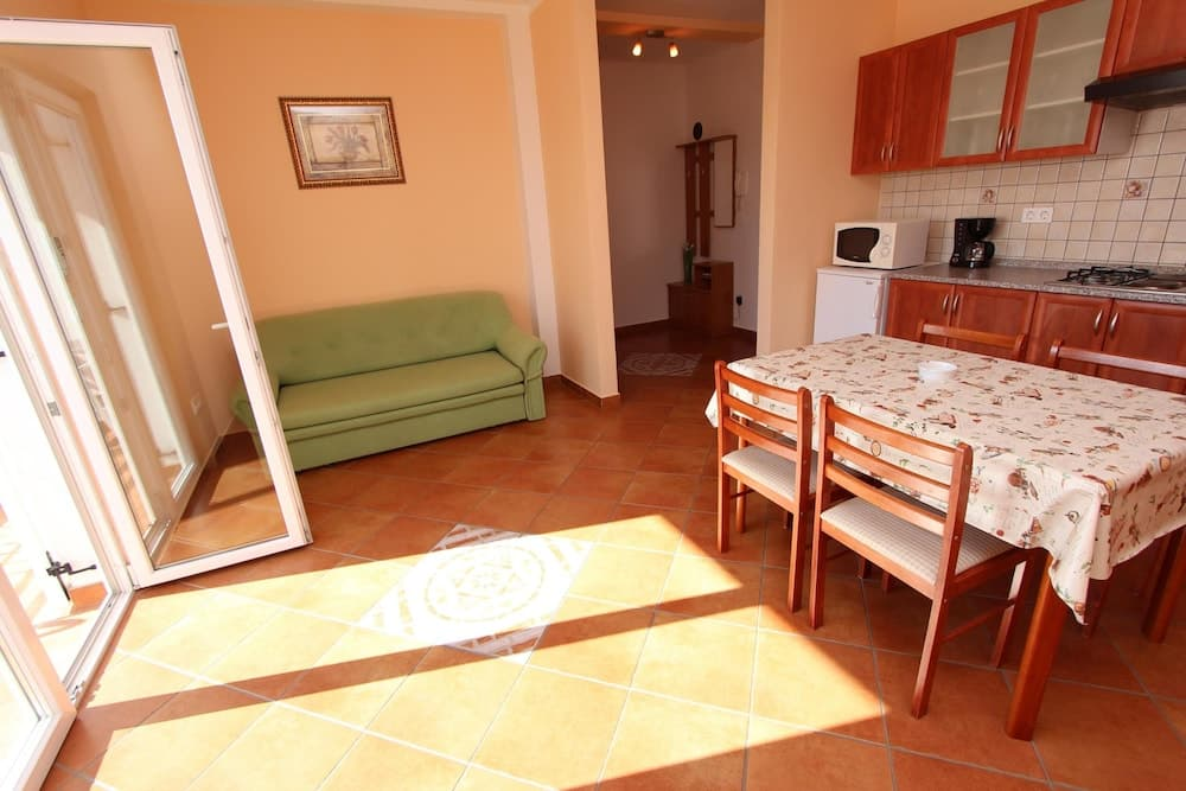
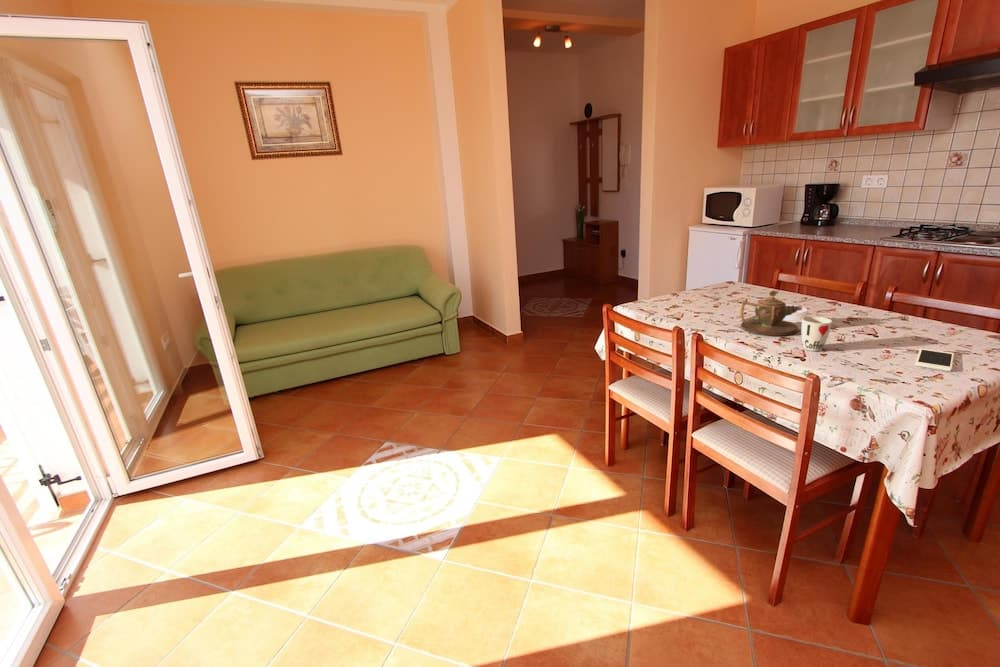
+ cup (814, 334)
+ cell phone (934, 359)
+ teapot (770, 309)
